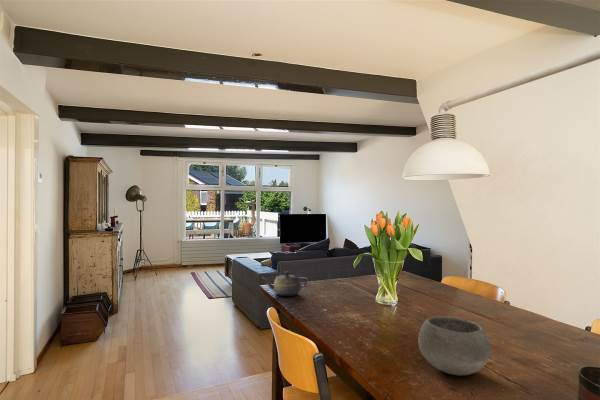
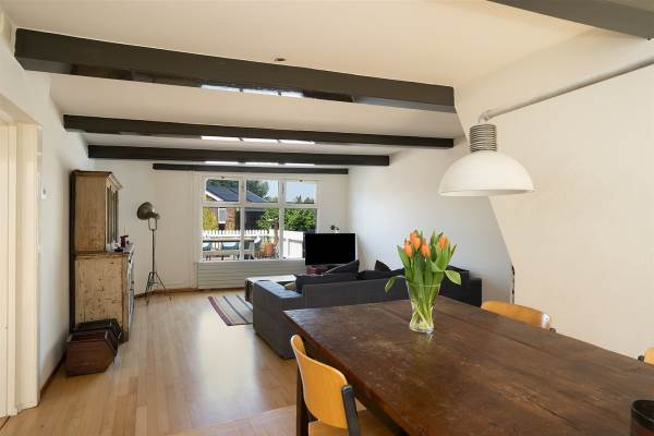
- teapot (285, 283)
- bowl (453, 346)
